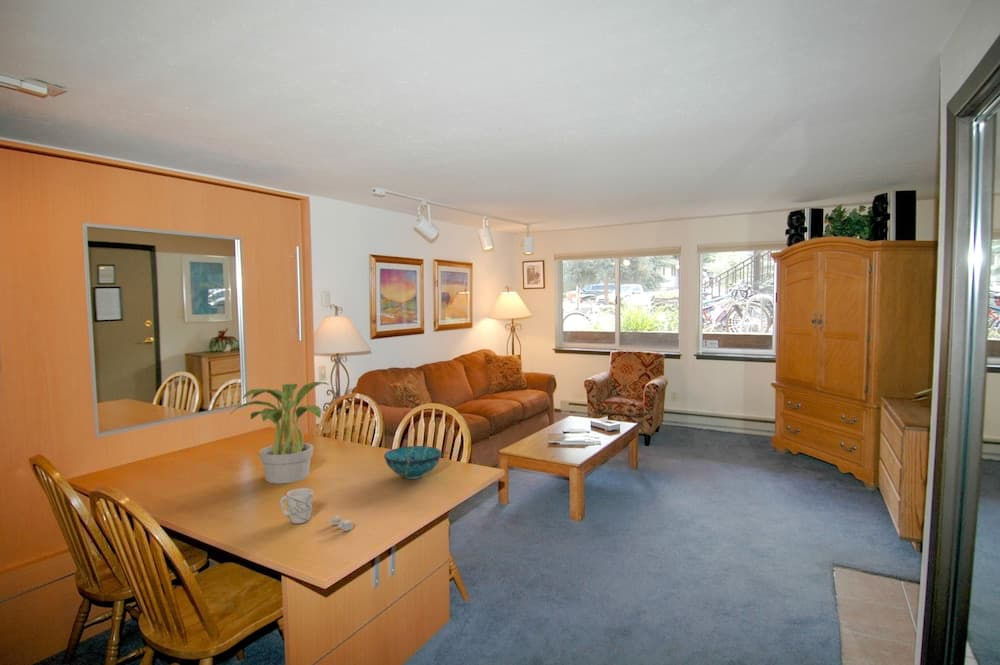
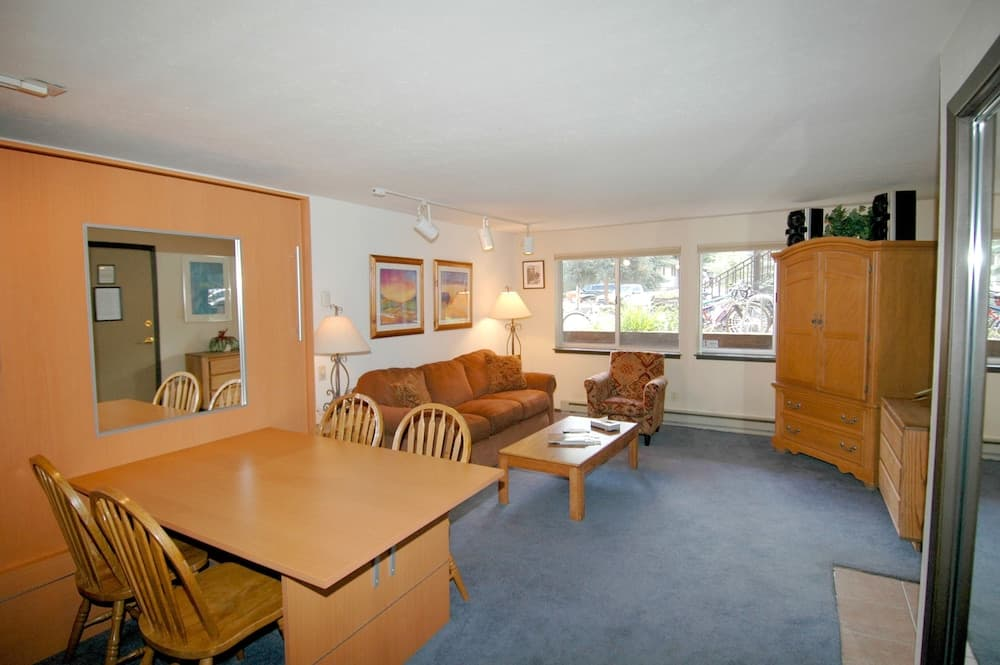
- potted plant (286, 431)
- mug (296, 506)
- salt and pepper shaker set (341, 522)
- bowl (413, 464)
